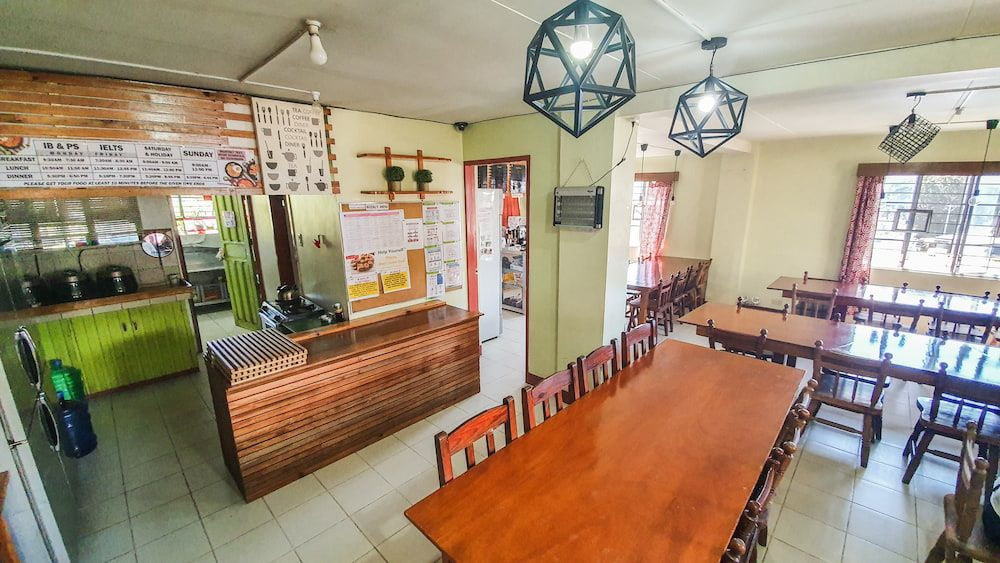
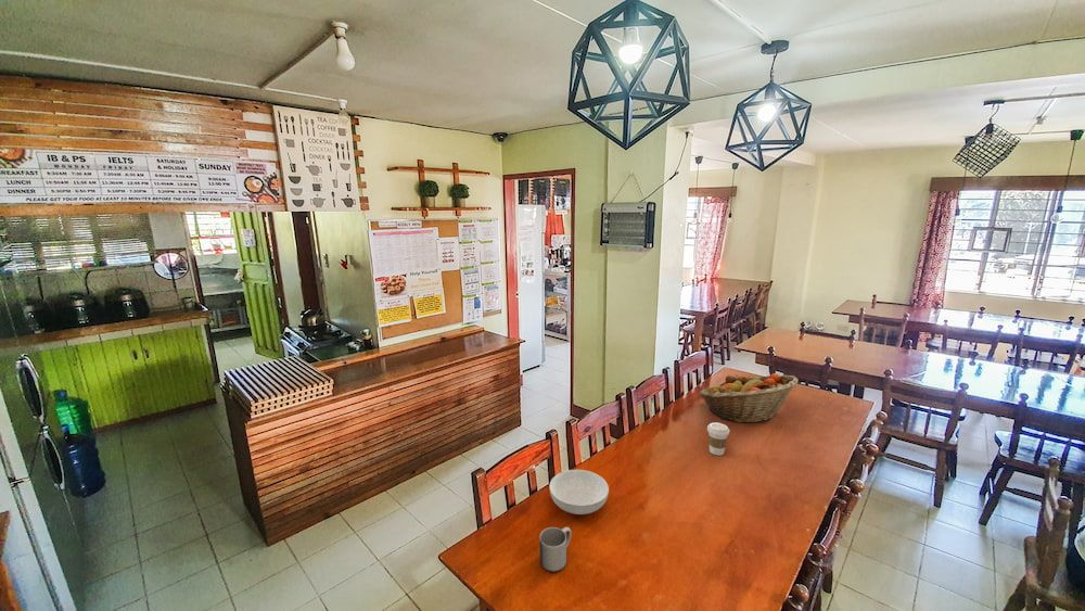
+ coffee cup (717, 438)
+ mug (558, 545)
+ serving bowl (578, 494)
+ fruit basket (748, 393)
